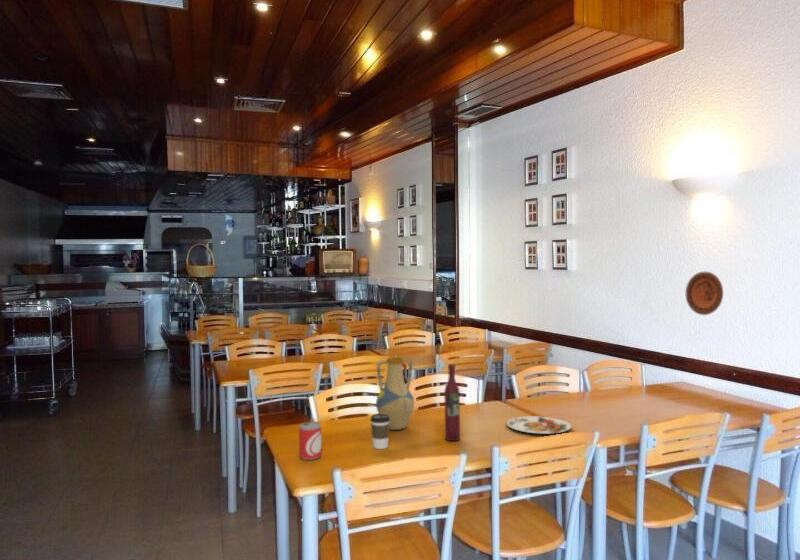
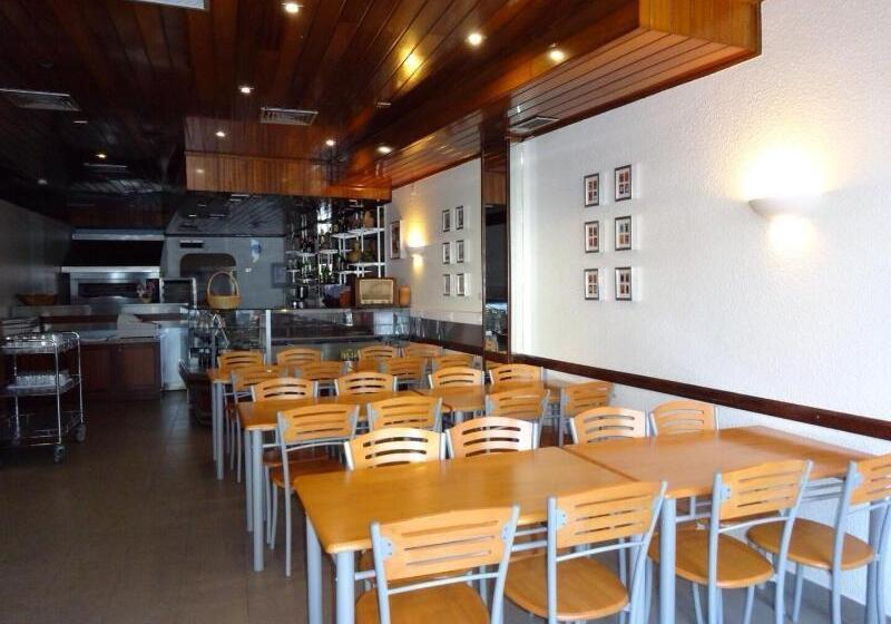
- decorative plate (704, 293)
- vase (395, 393)
- plate (538, 425)
- wine bottle (452, 401)
- beer can (310, 440)
- coffee cup (380, 431)
